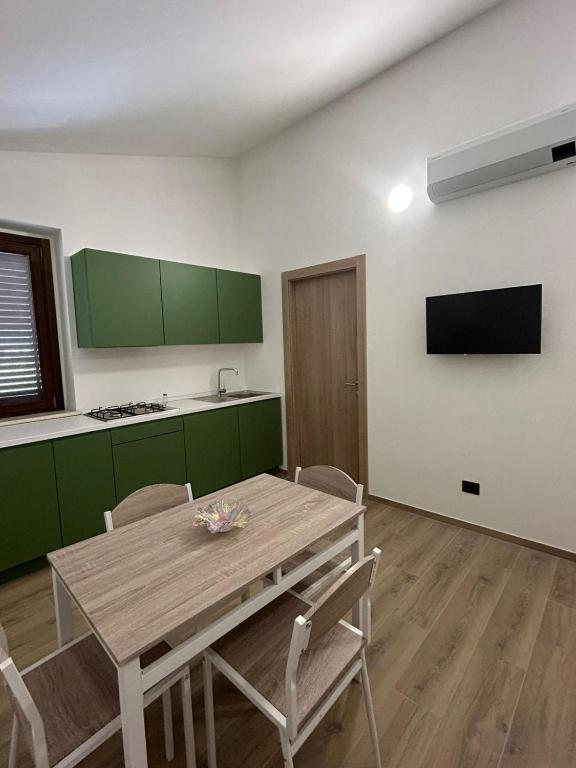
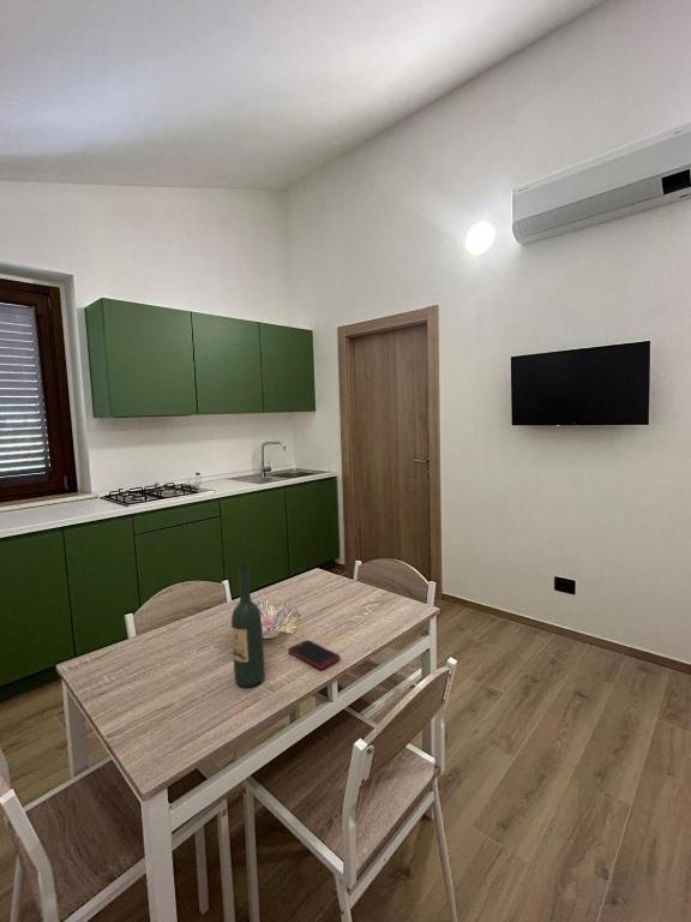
+ wine bottle (246, 623)
+ cell phone (313, 653)
